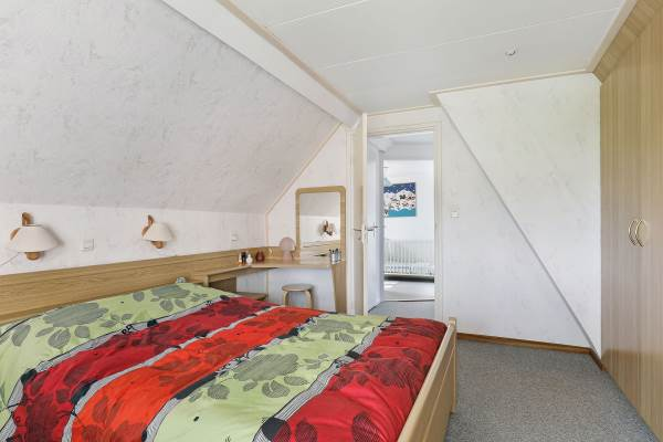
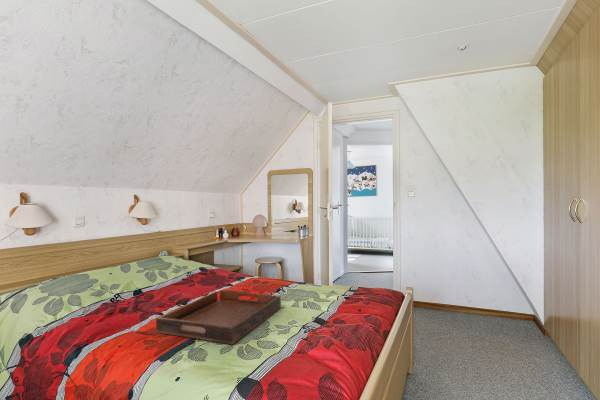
+ serving tray (224, 312)
